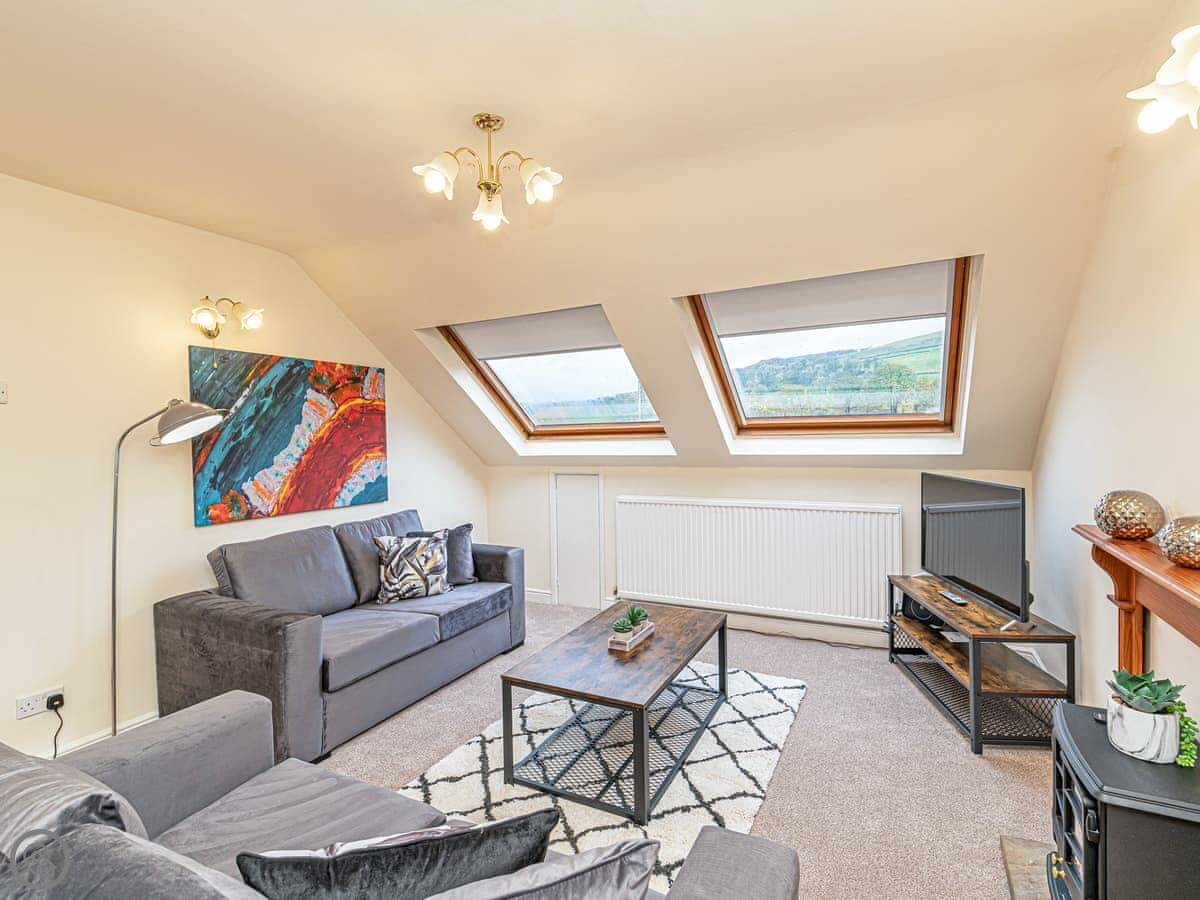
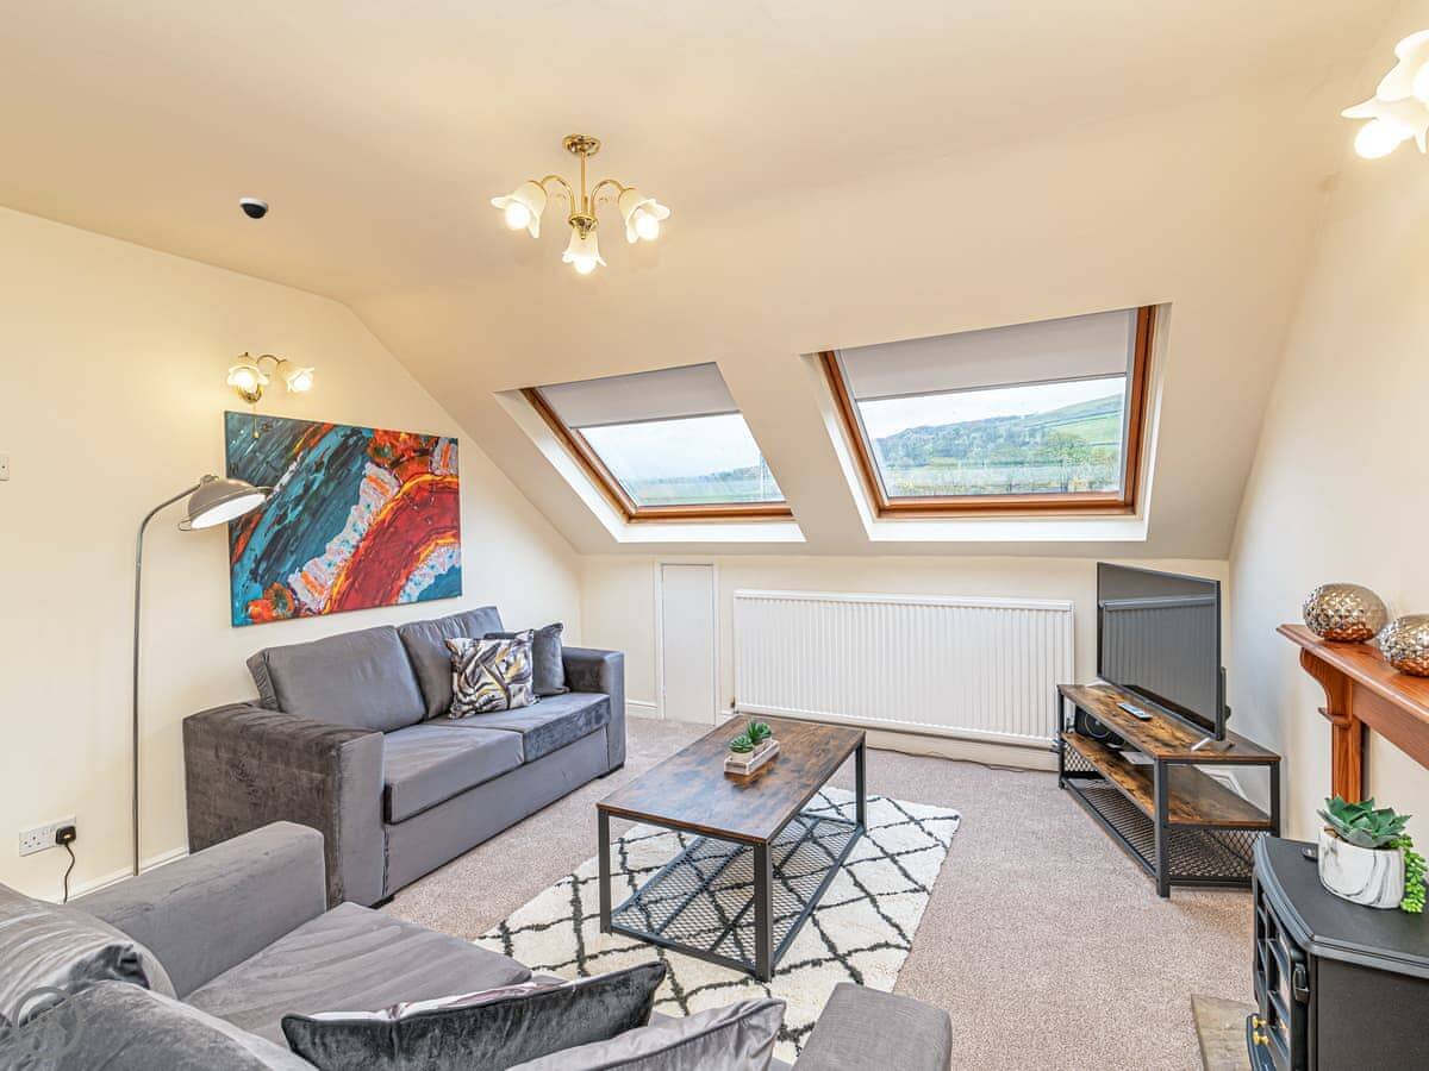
+ dome security camera (254, 211)
